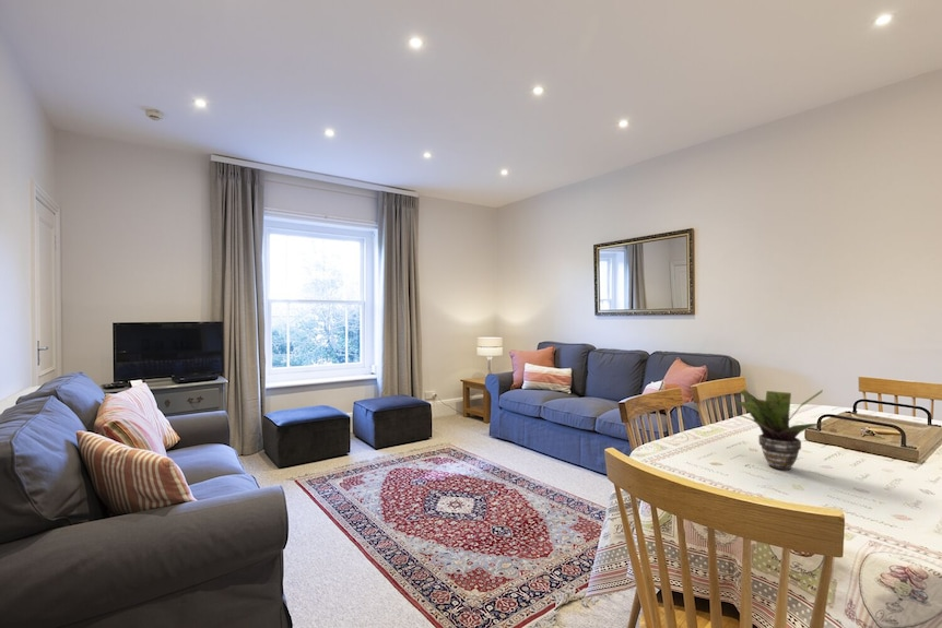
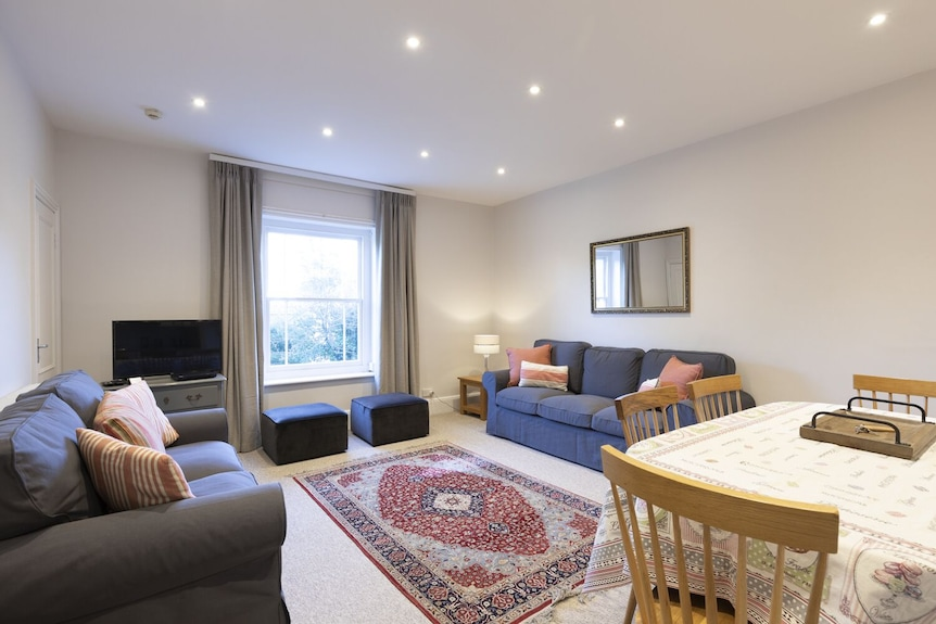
- potted plant (778, 426)
